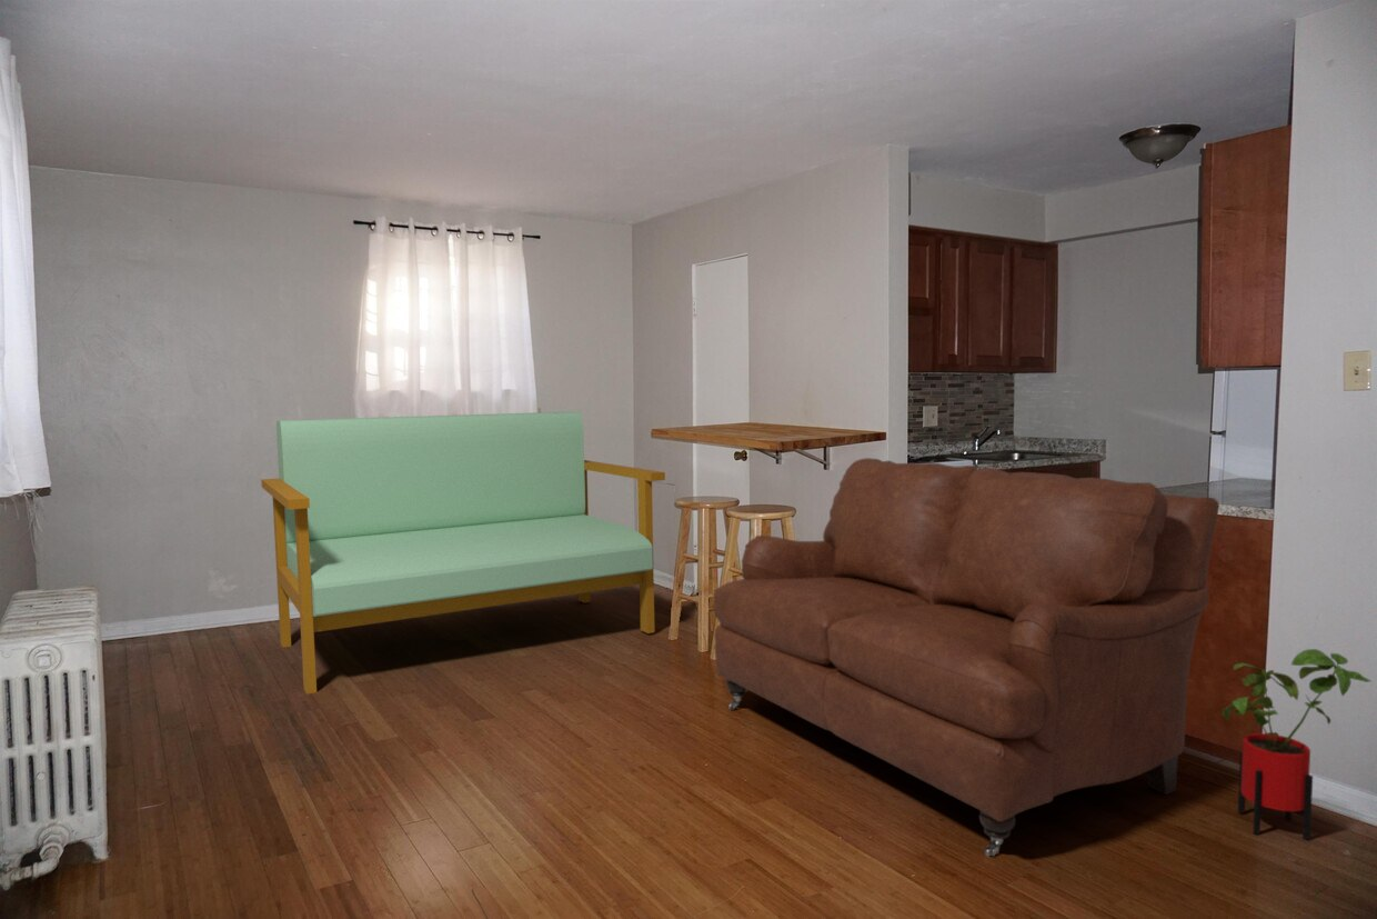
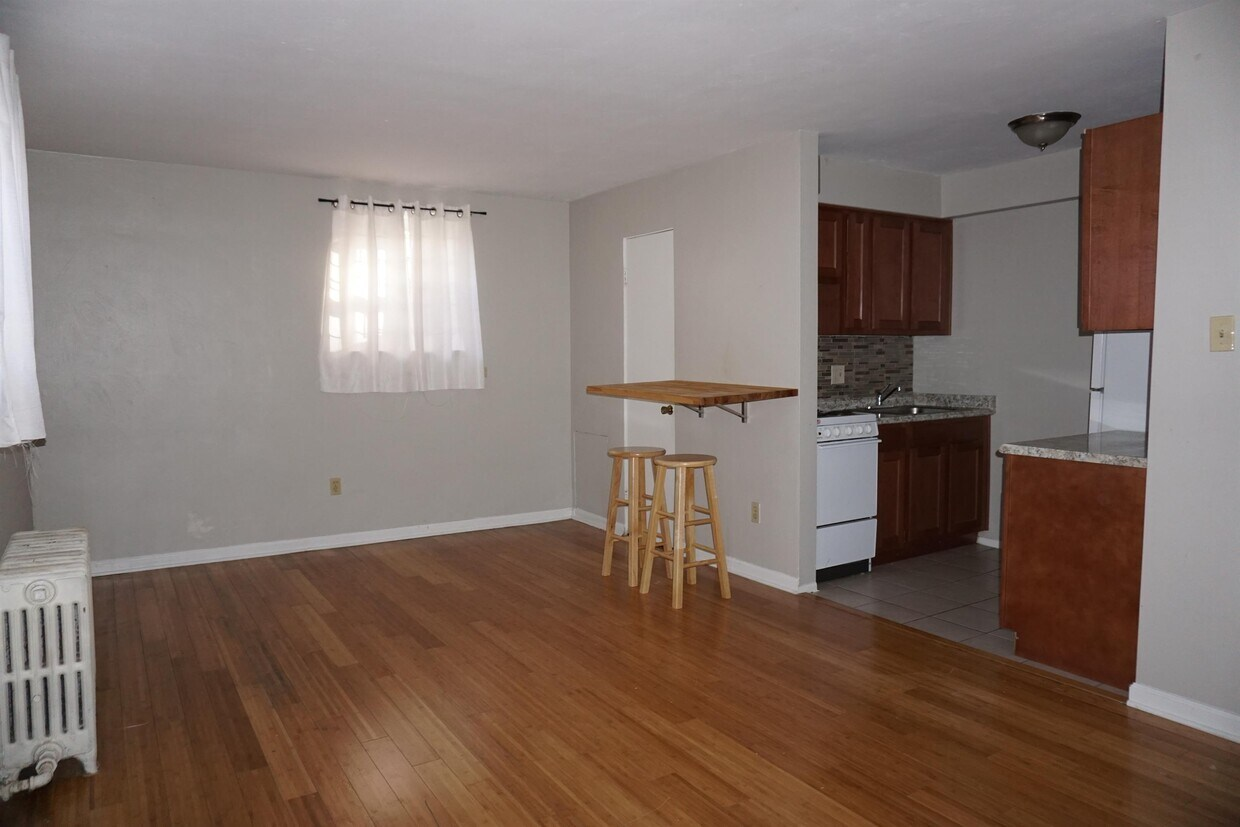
- house plant (1283, 737)
- bench (466, 529)
- sofa (937, 606)
